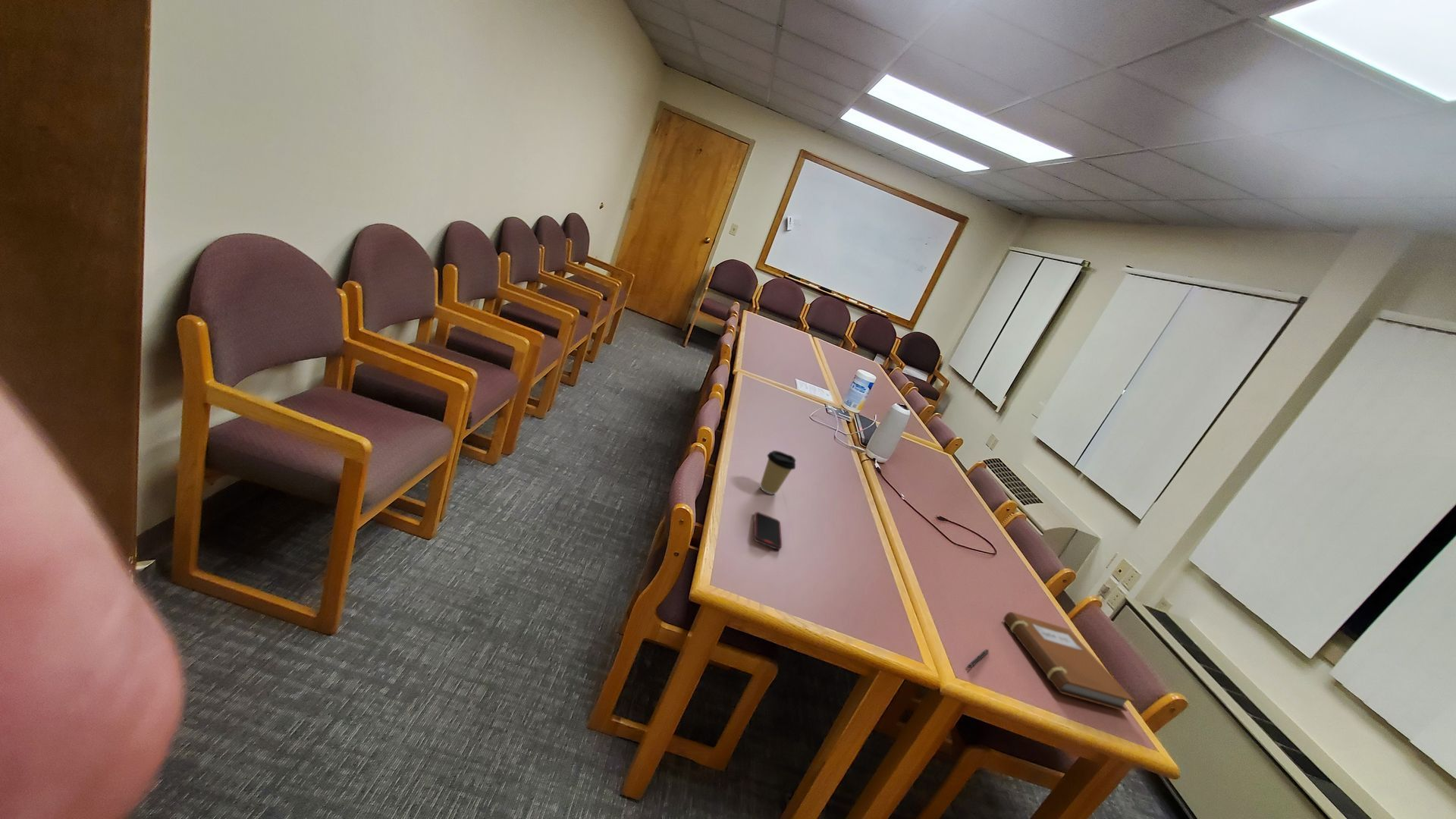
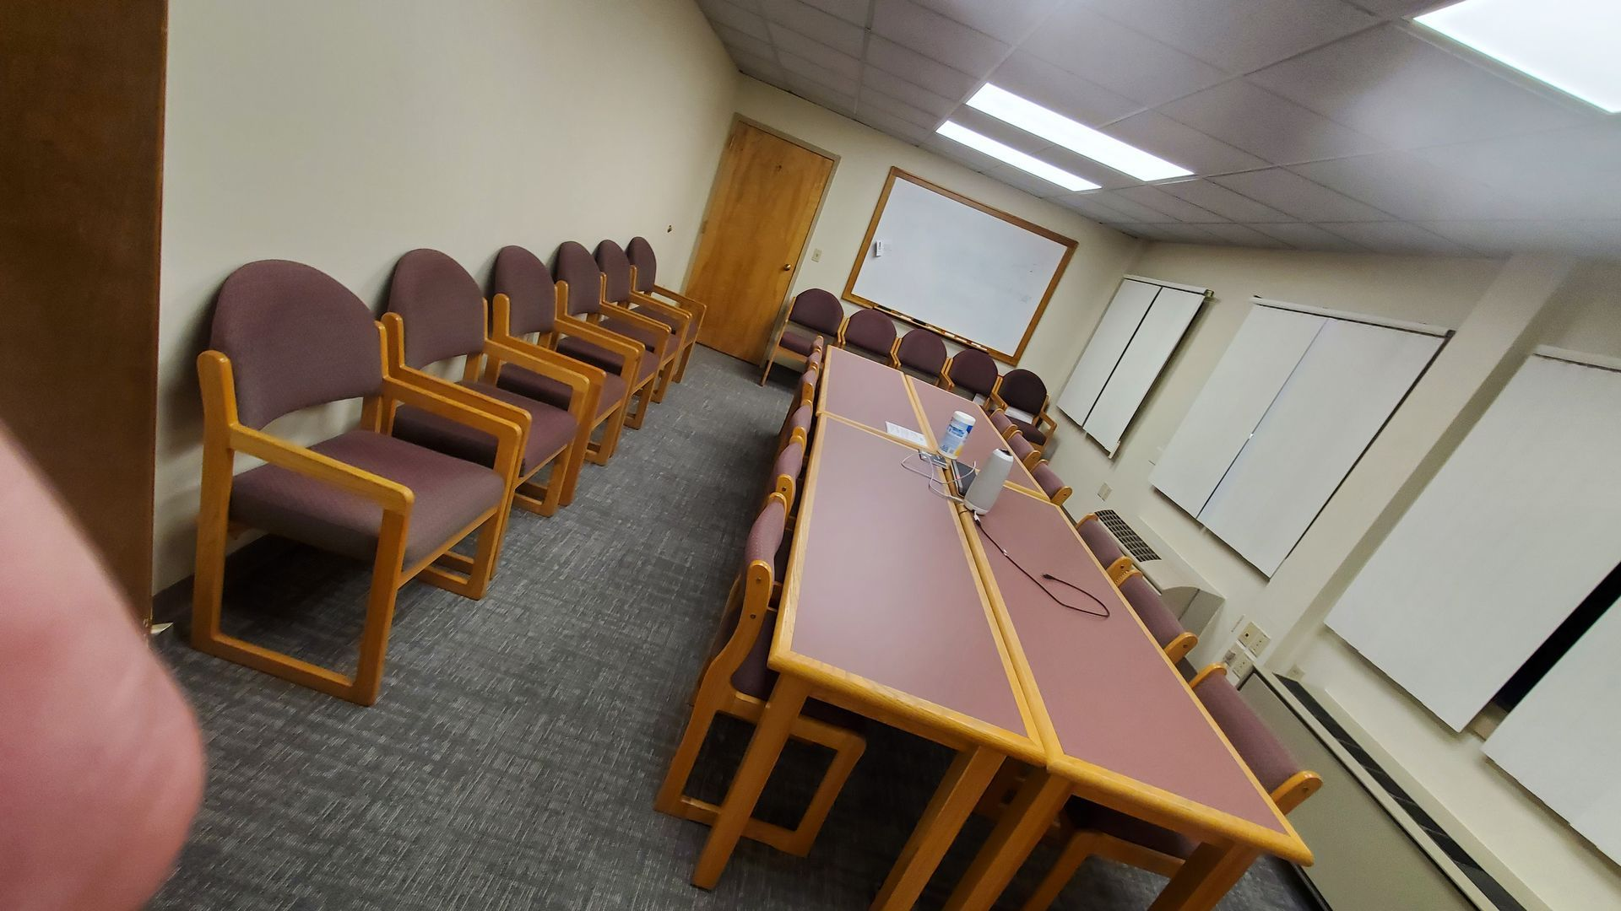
- pen (979, 657)
- smartphone (767, 530)
- coffee cup (776, 472)
- notebook (1062, 656)
